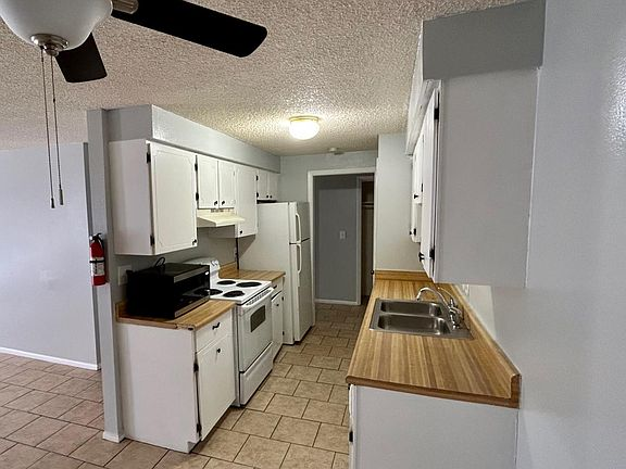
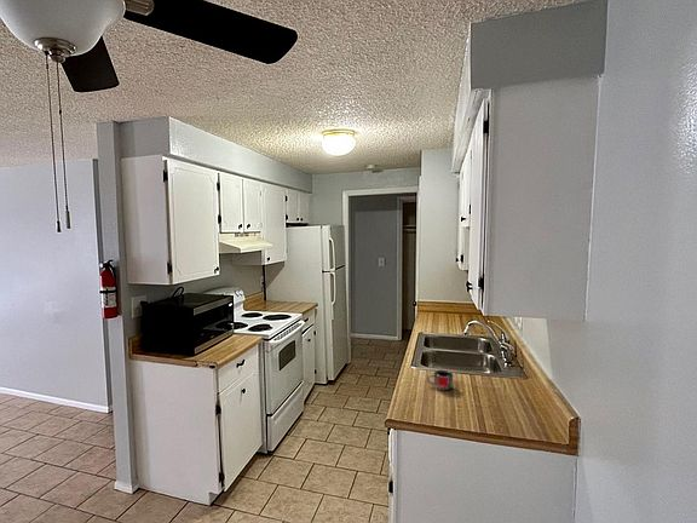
+ mug (439, 380)
